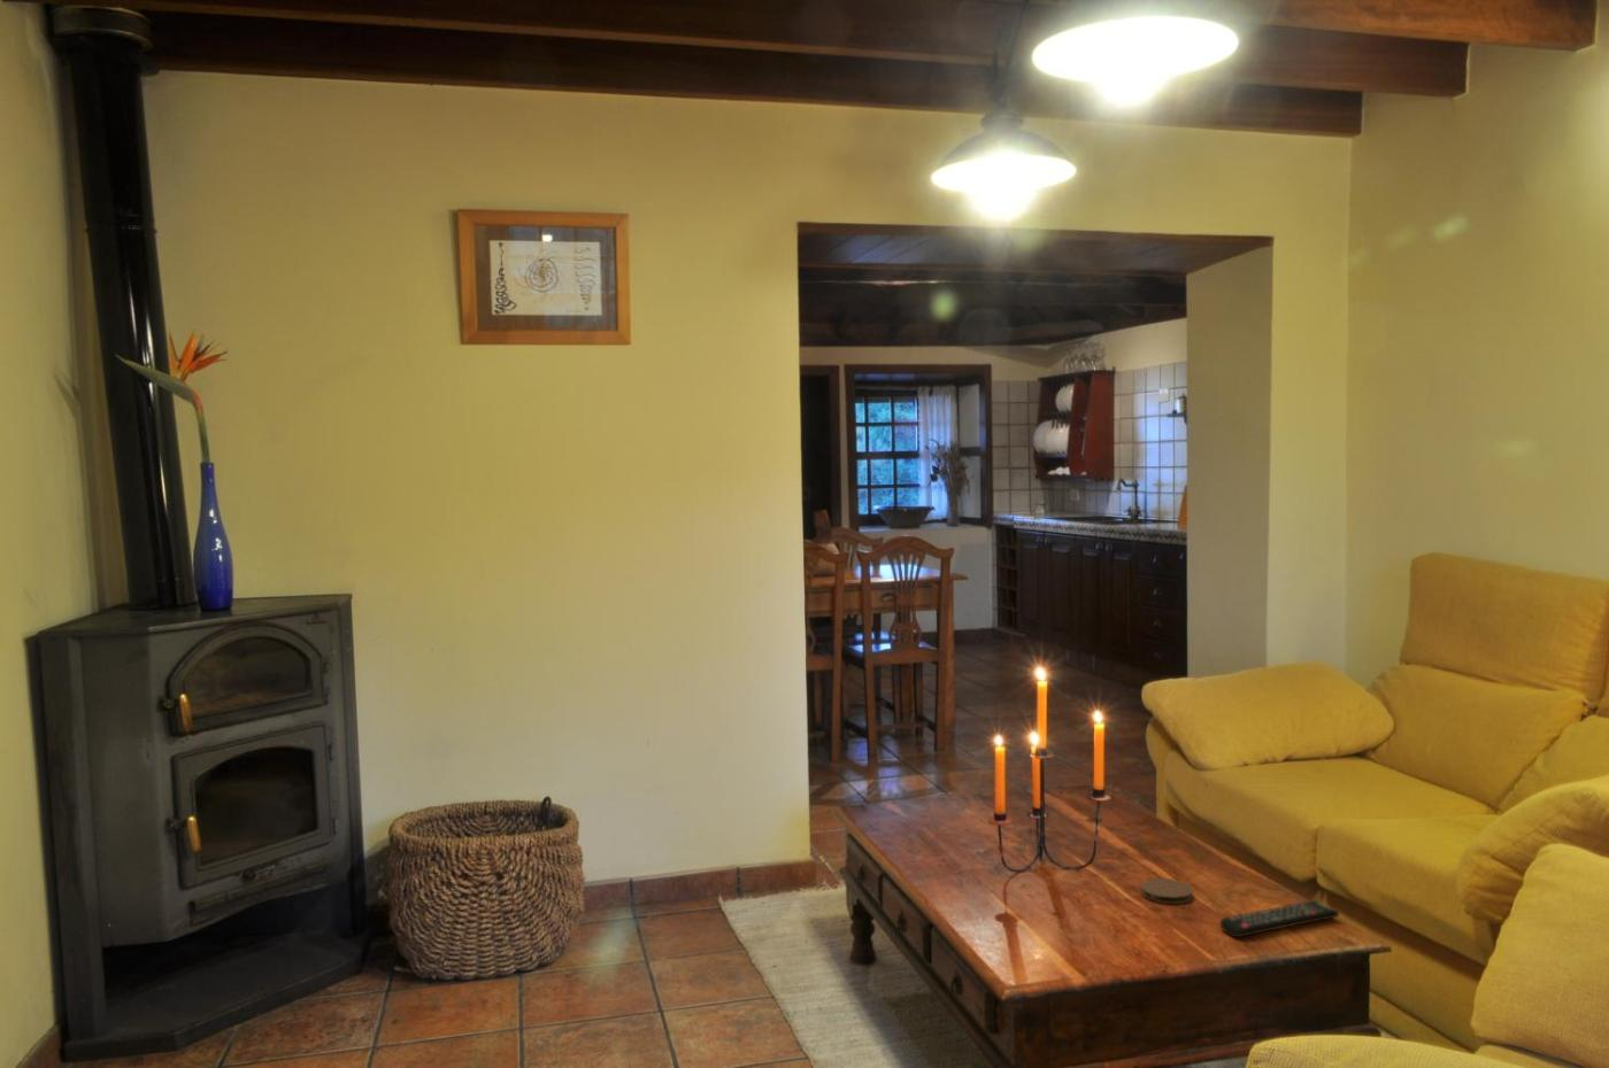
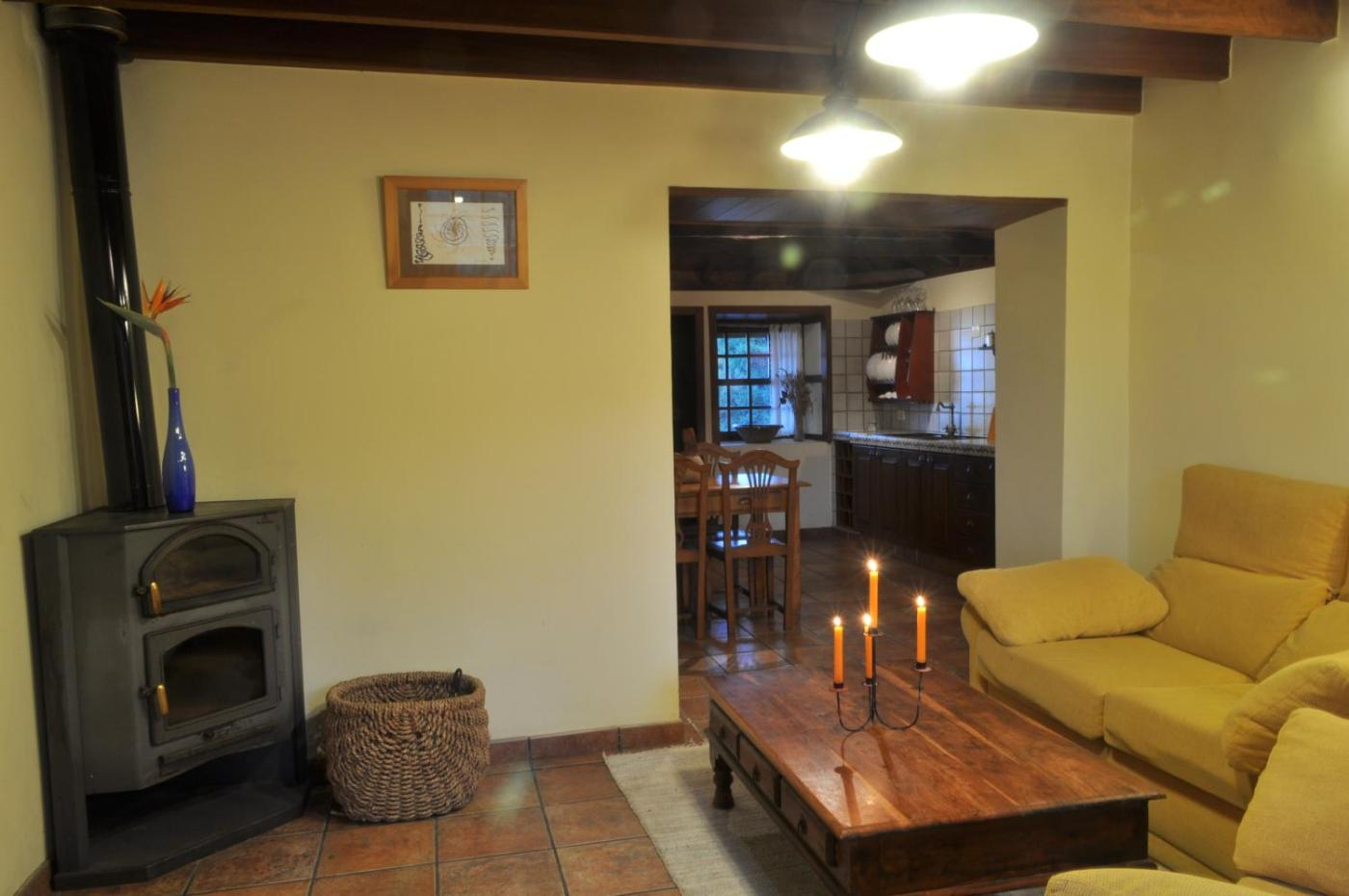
- coaster (1166, 890)
- remote control (1279, 919)
